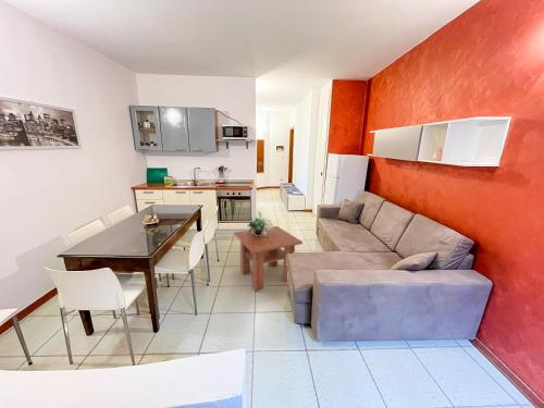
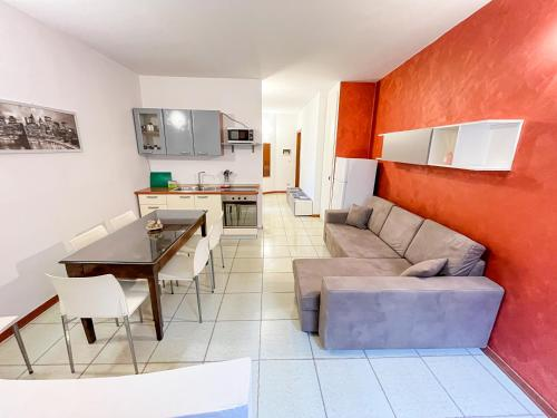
- coffee table (265, 256)
- potted plant (259, 224)
